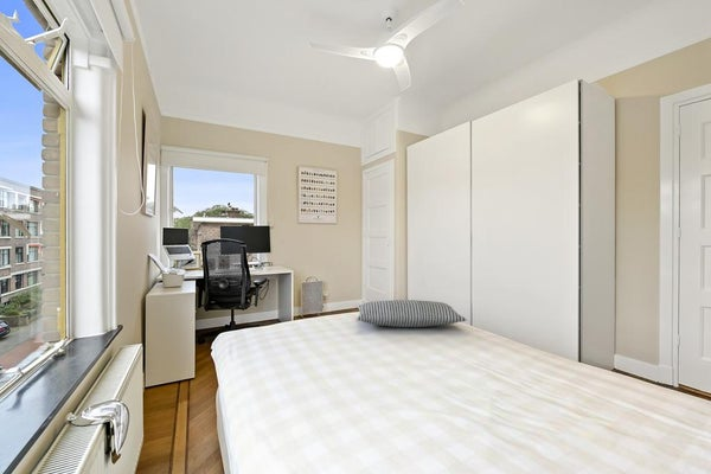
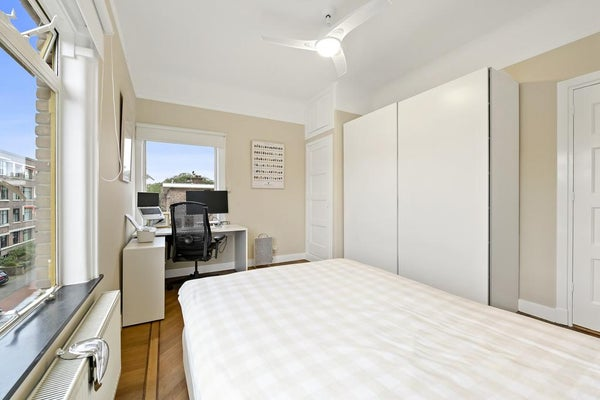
- pillow (406, 313)
